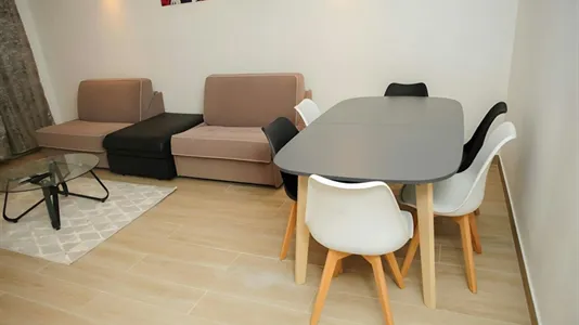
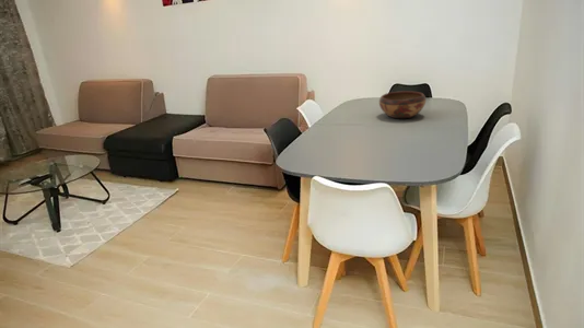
+ decorative bowl (401, 105)
